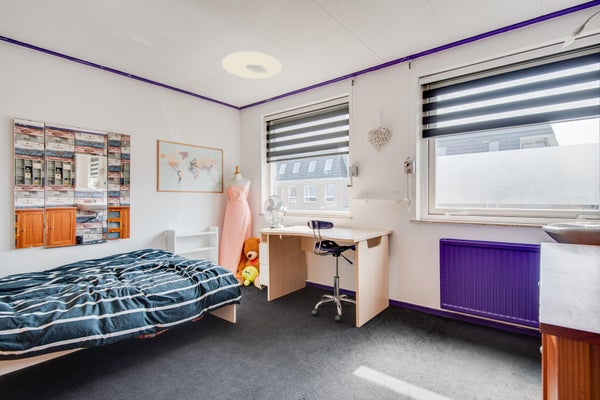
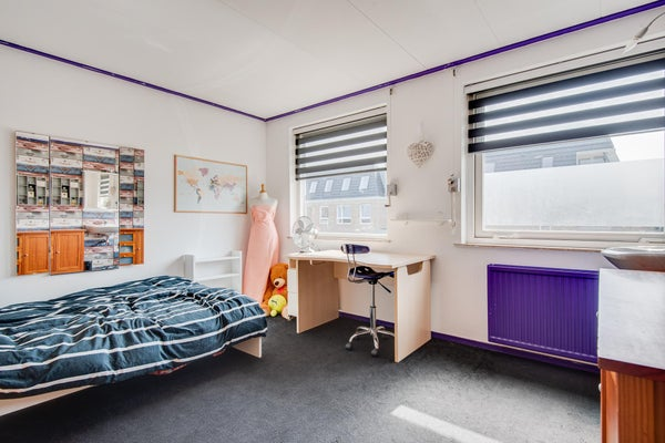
- ceiling light (252, 63)
